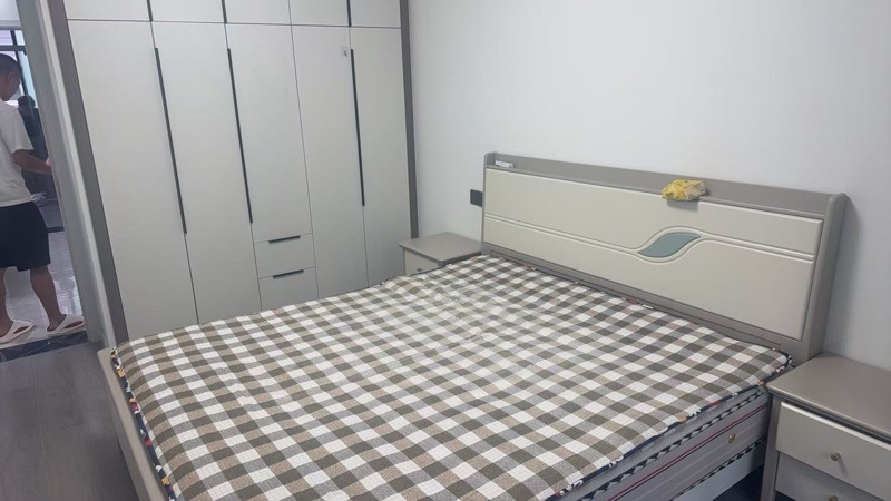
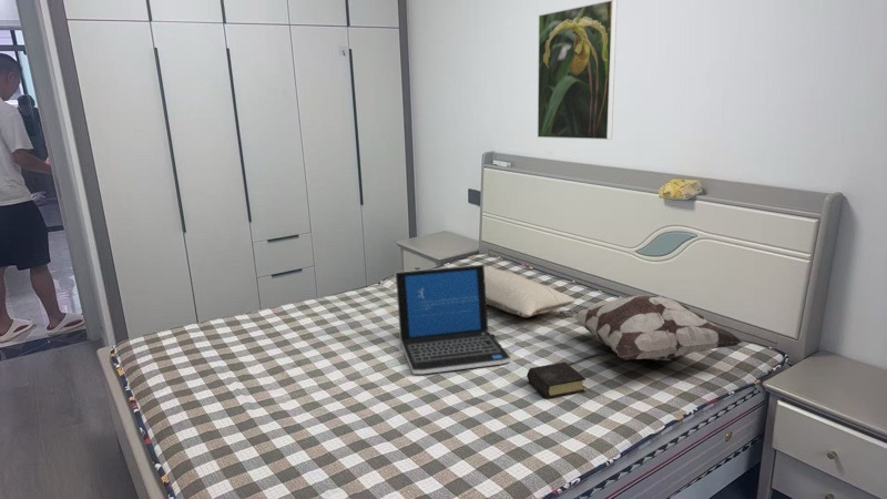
+ book (554, 380)
+ decorative pillow (642, 325)
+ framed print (573, 74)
+ laptop (450, 315)
+ pillow (503, 288)
